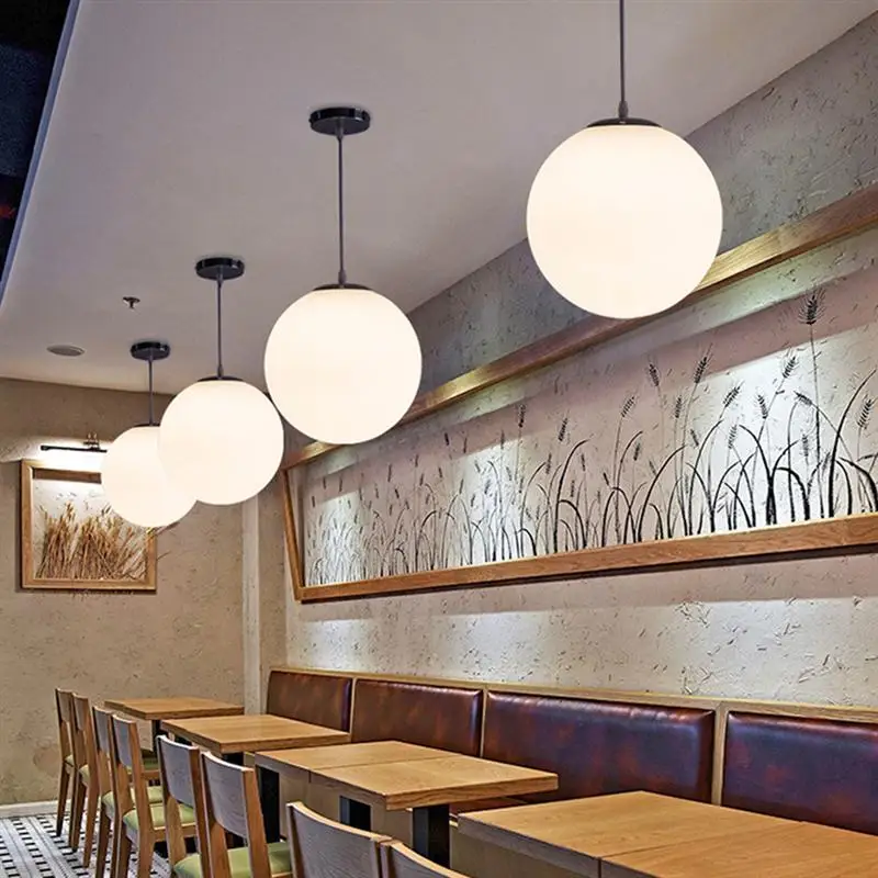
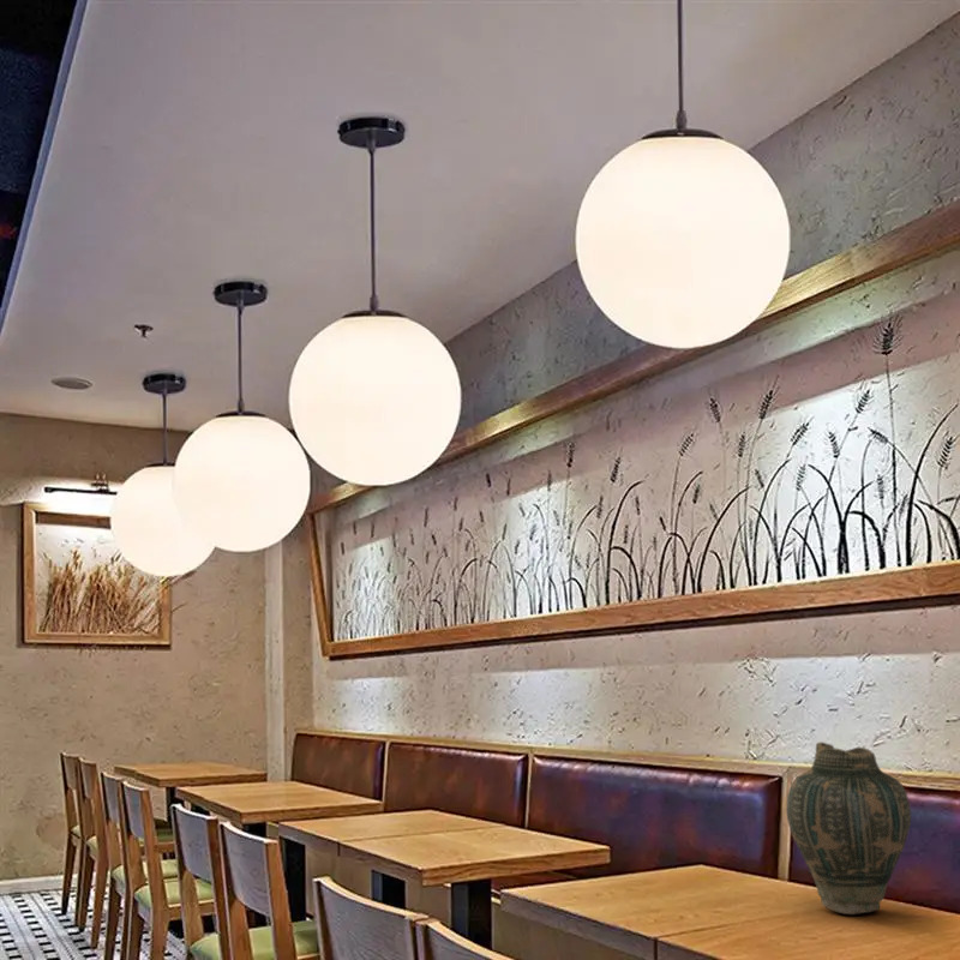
+ vase (847, 826)
